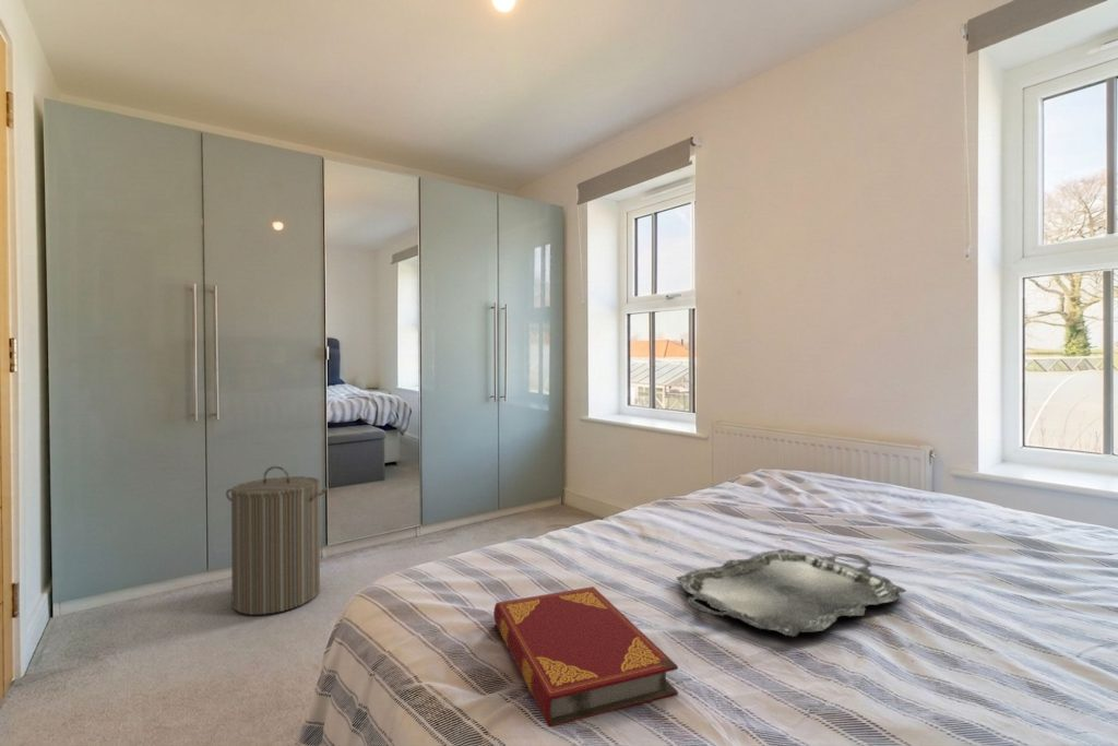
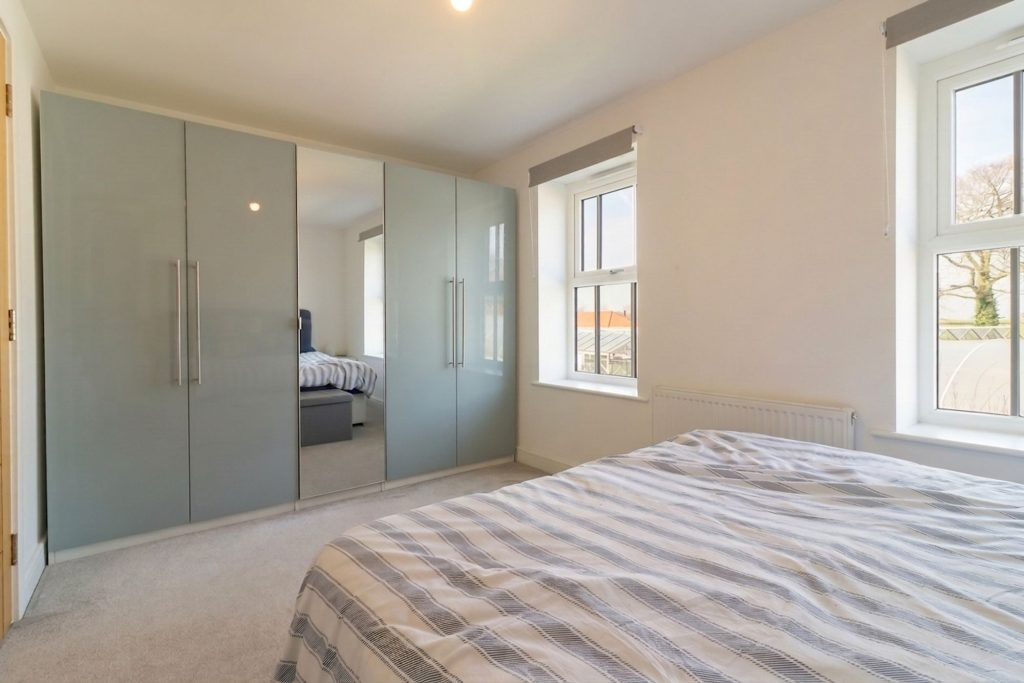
- hardback book (574, 642)
- laundry hamper (277, 531)
- serving tray (787, 584)
